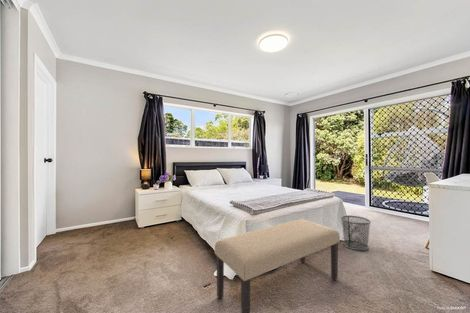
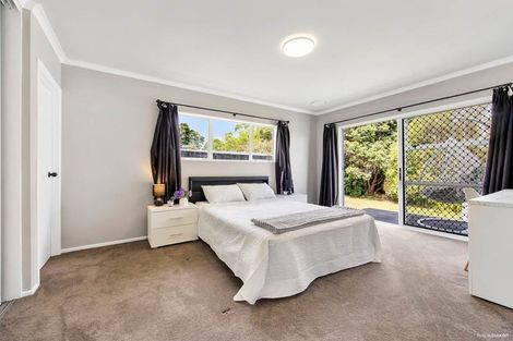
- bench (281, 259)
- waste bin (355, 232)
